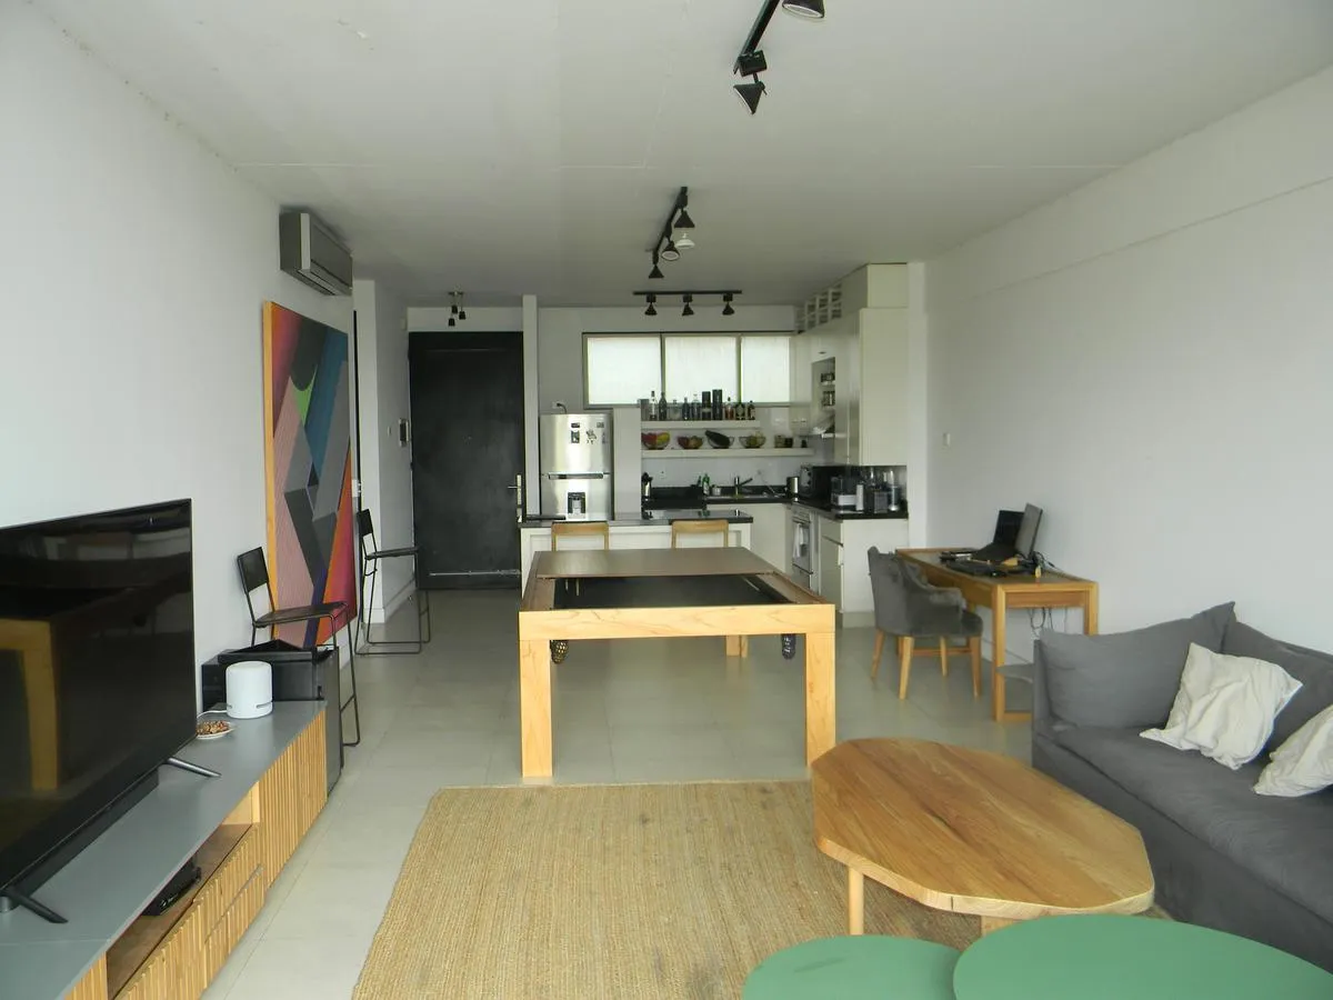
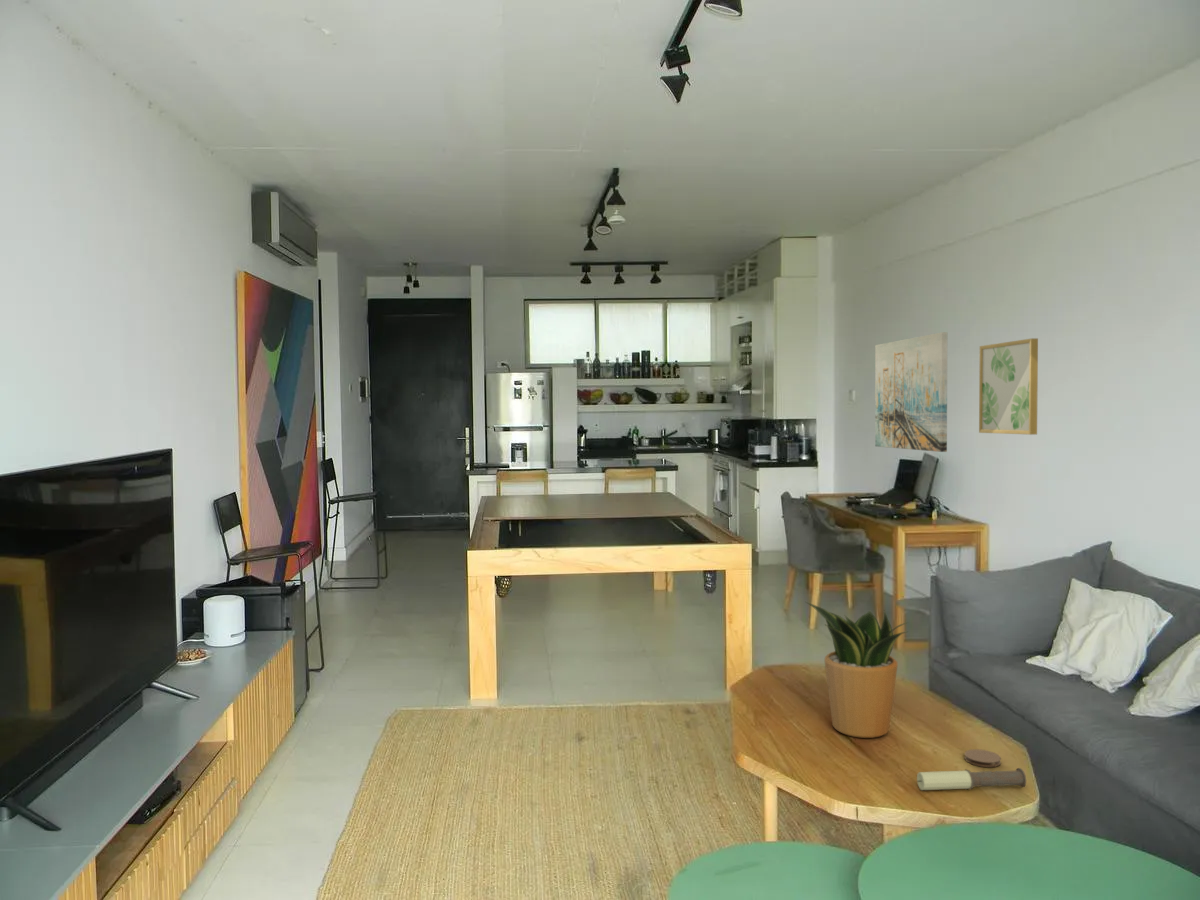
+ candle (969, 779)
+ potted plant (858, 669)
+ wall art (908, 394)
+ coaster (982, 758)
+ wall art (1006, 388)
